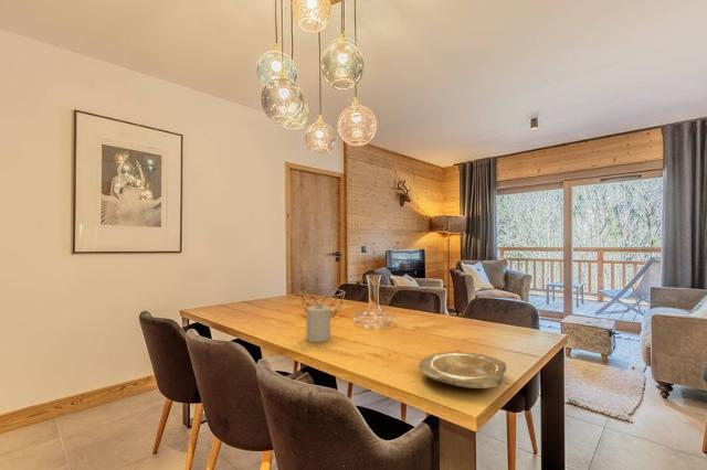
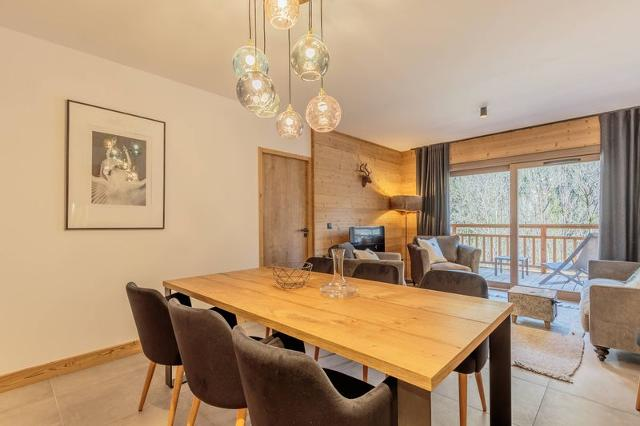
- plate (462, 371)
- candle (318, 319)
